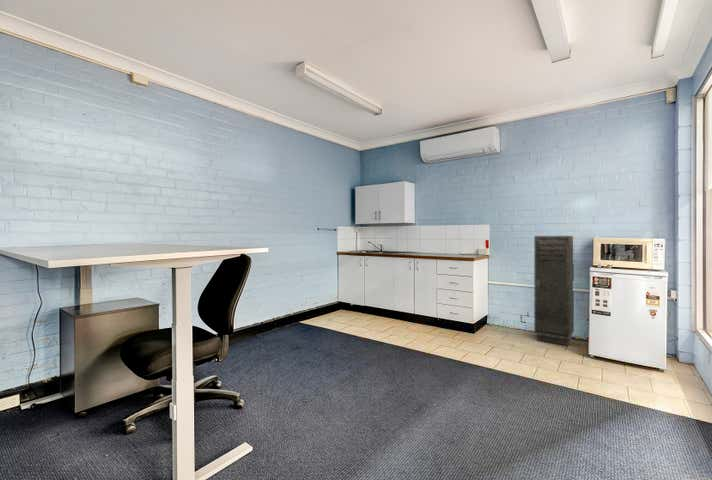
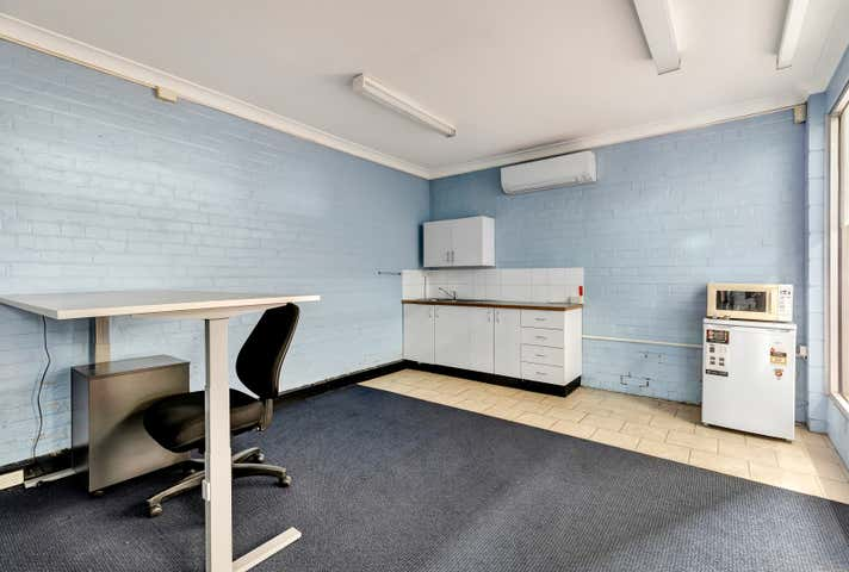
- storage cabinet (554, 287)
